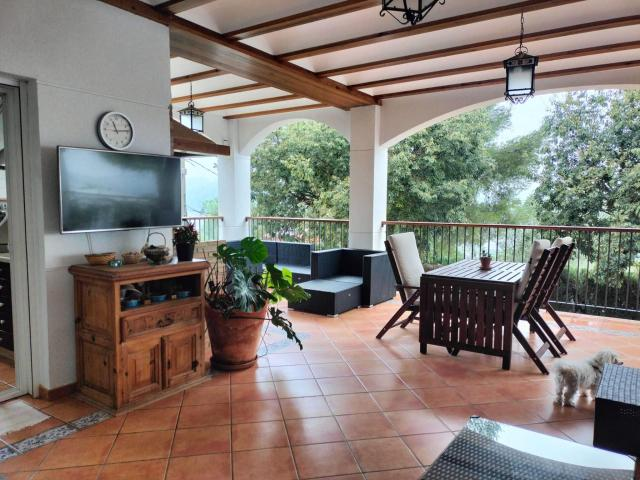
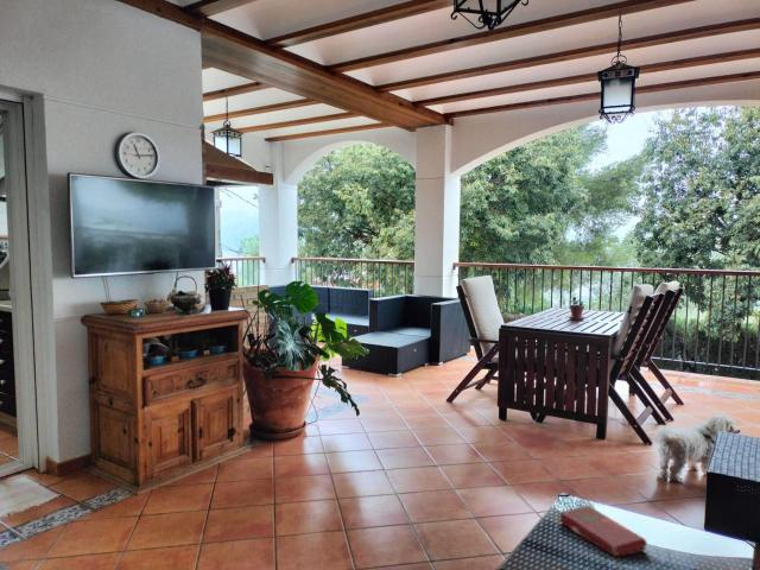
+ book (601, 530)
